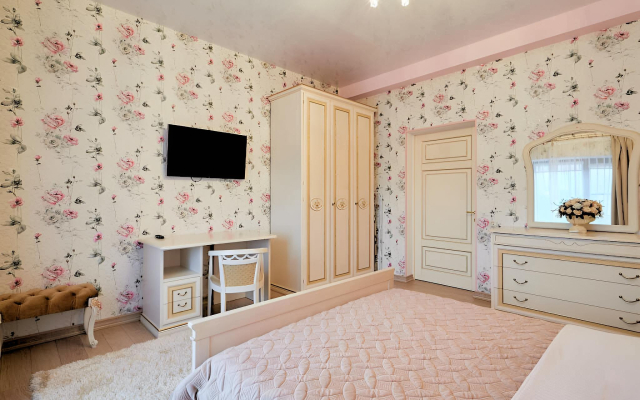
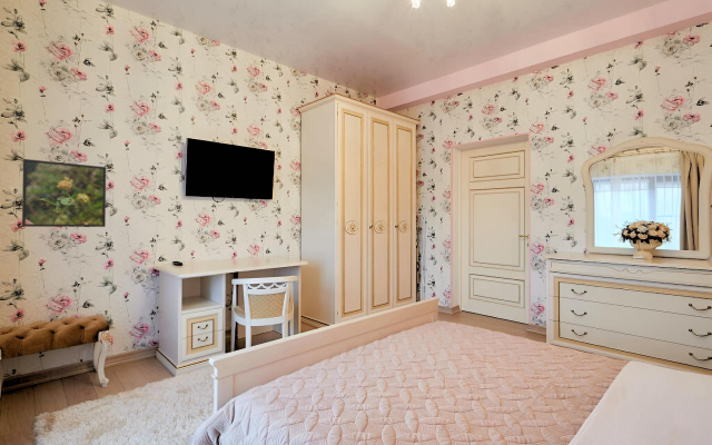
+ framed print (66, 195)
